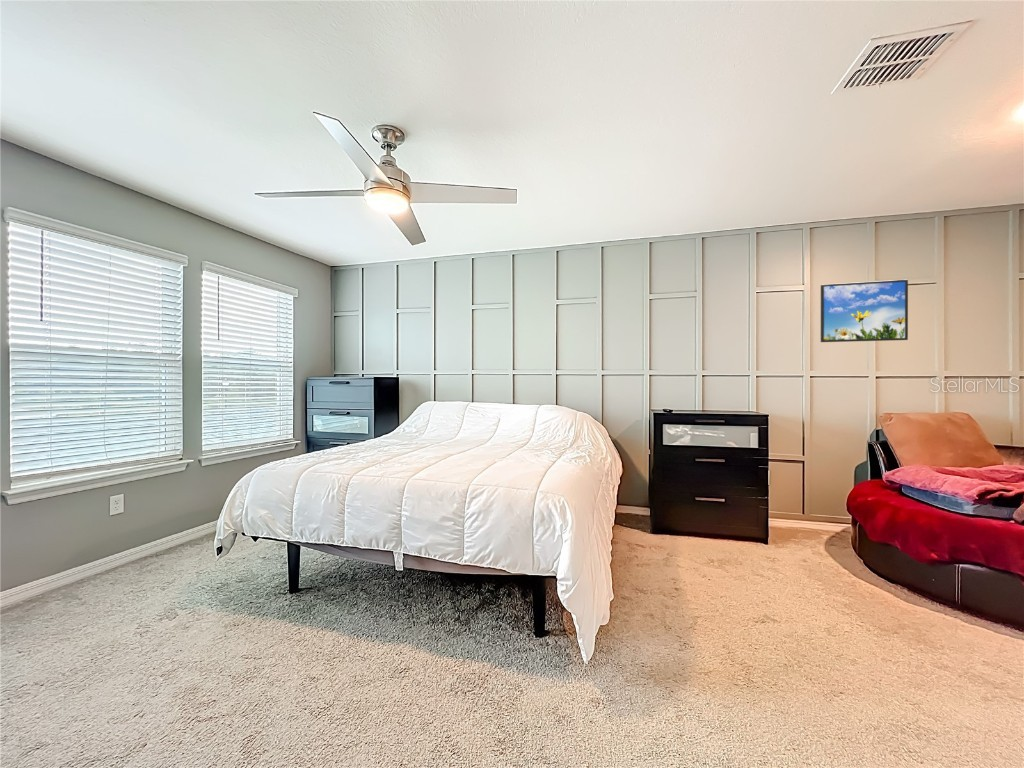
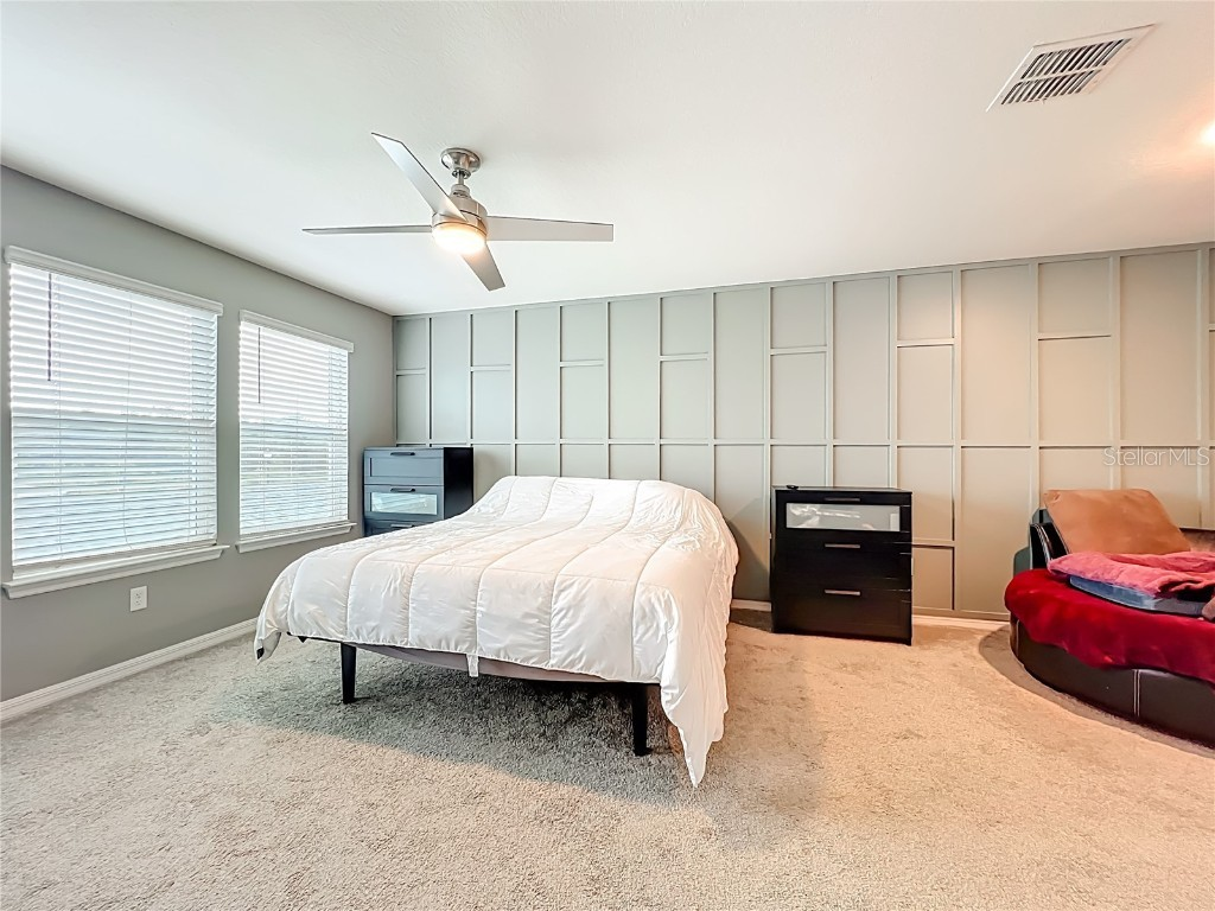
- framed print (863, 311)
